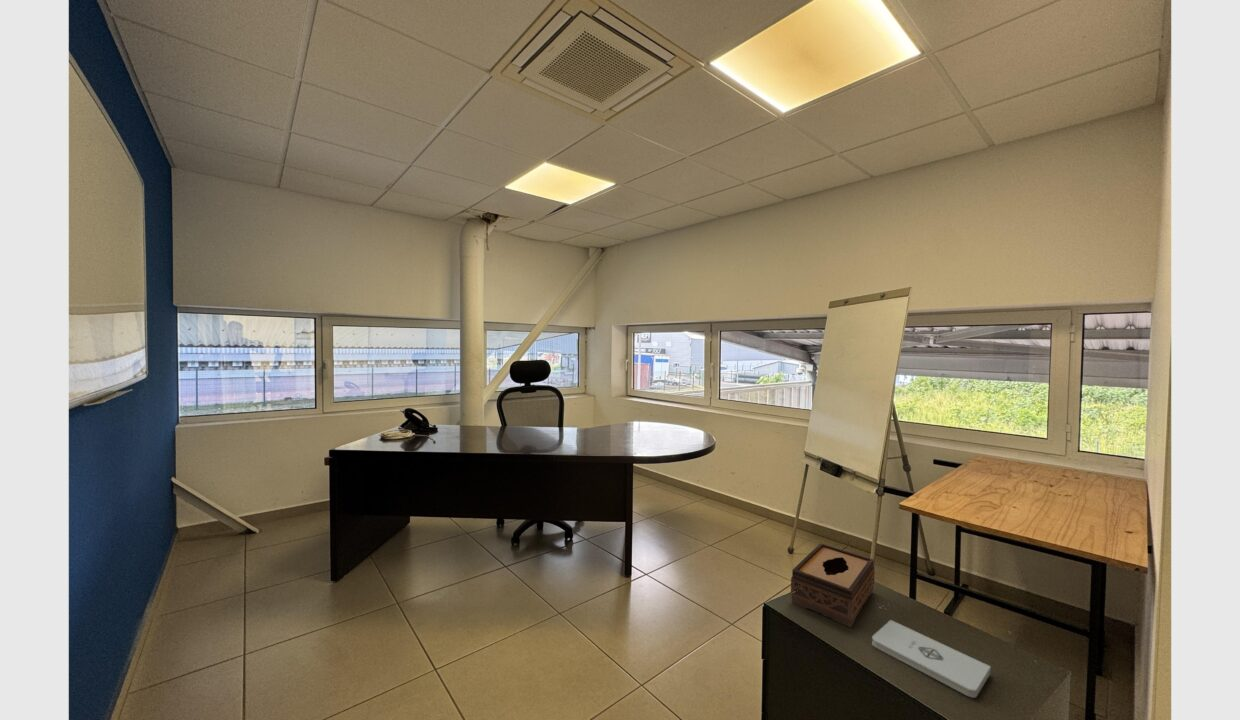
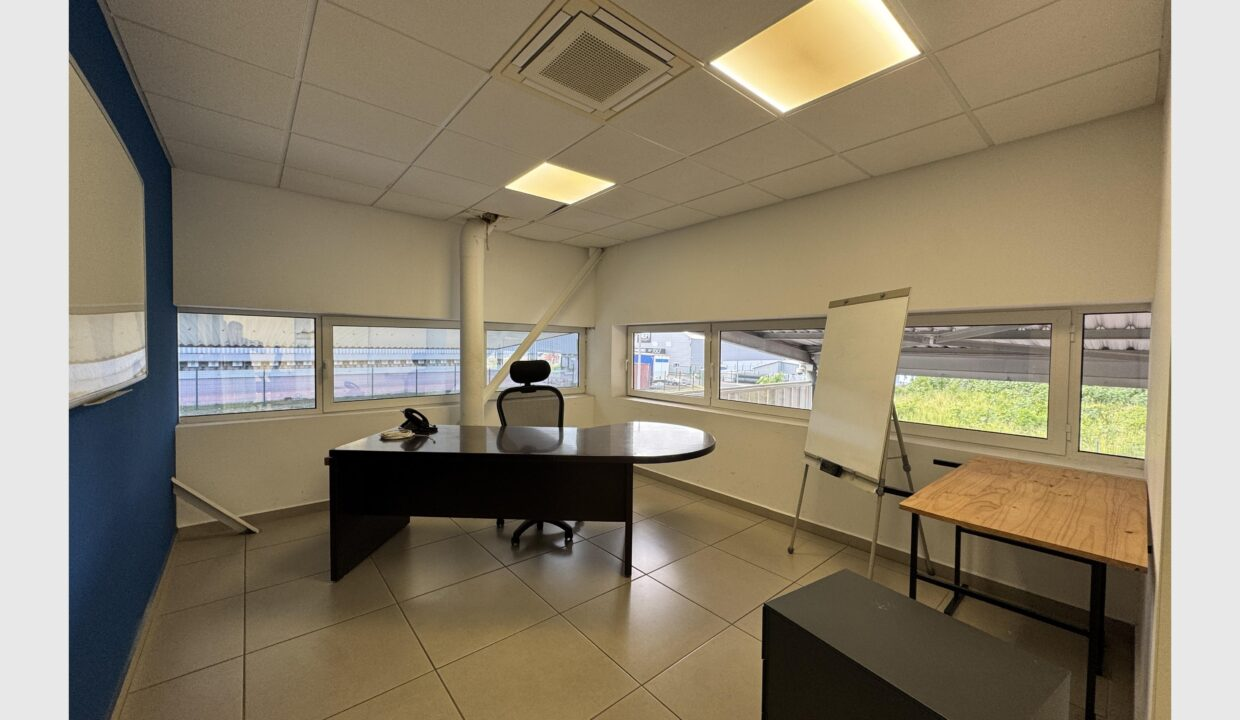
- notepad (927, 655)
- tissue box (833, 580)
